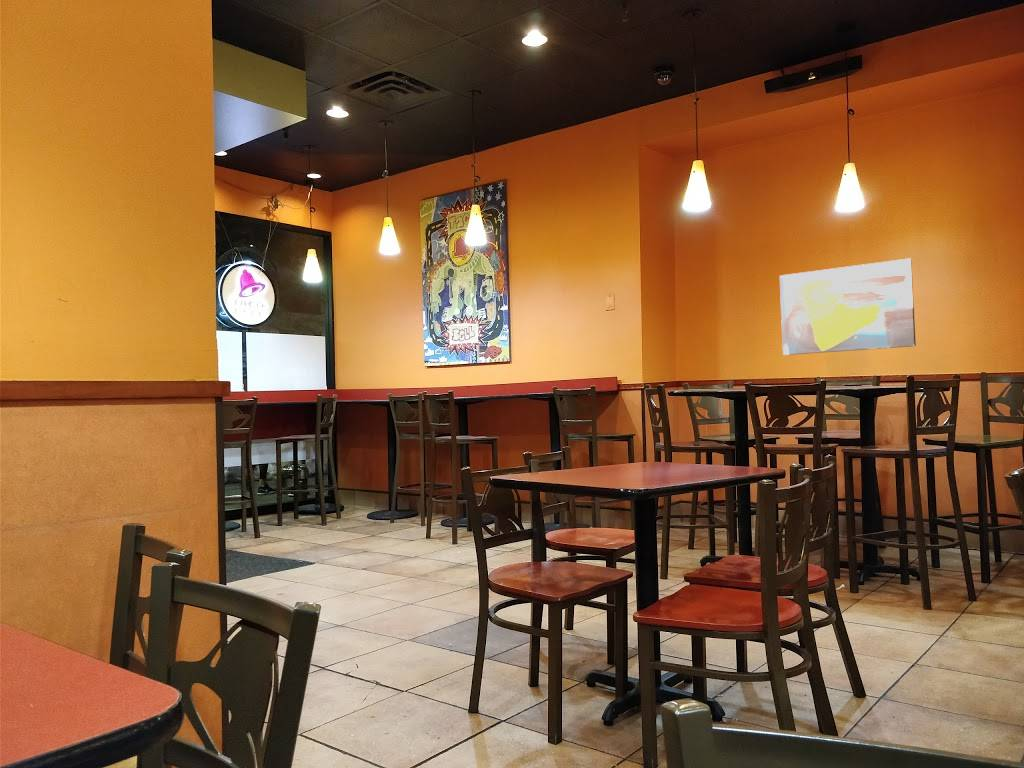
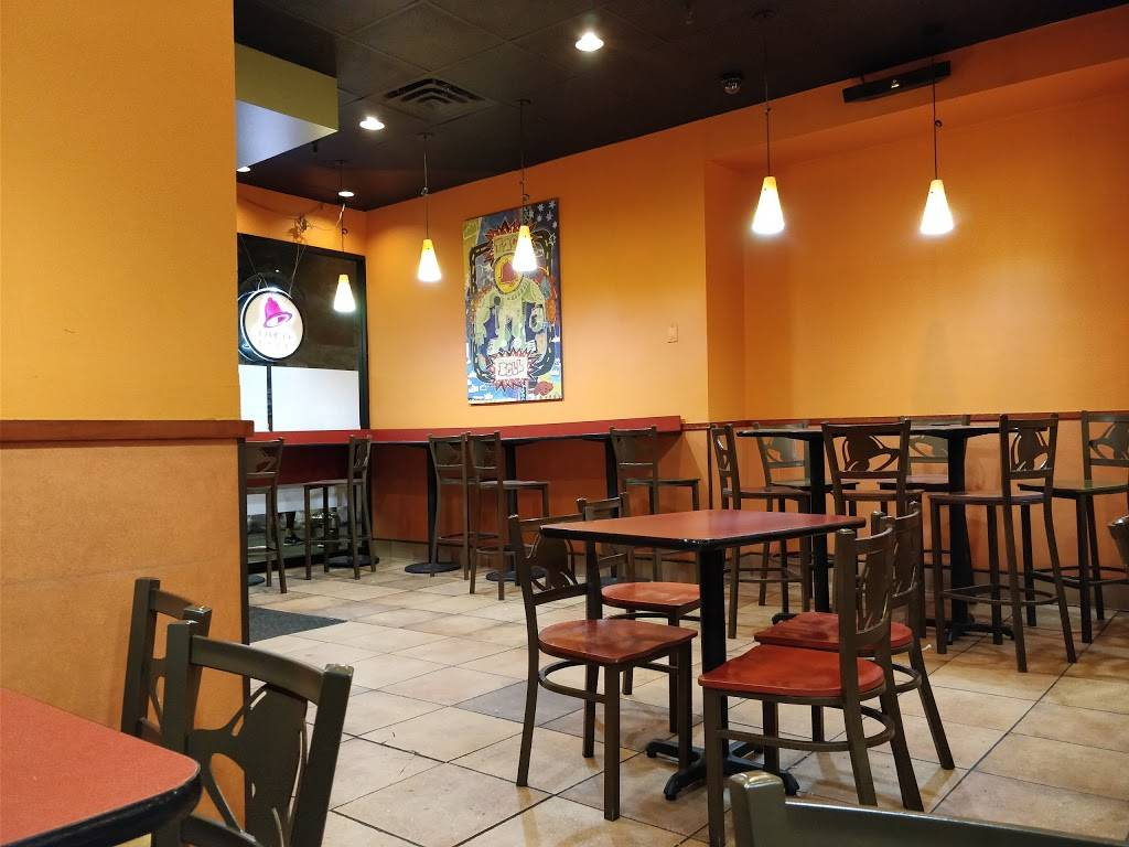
- wall art (844, 309)
